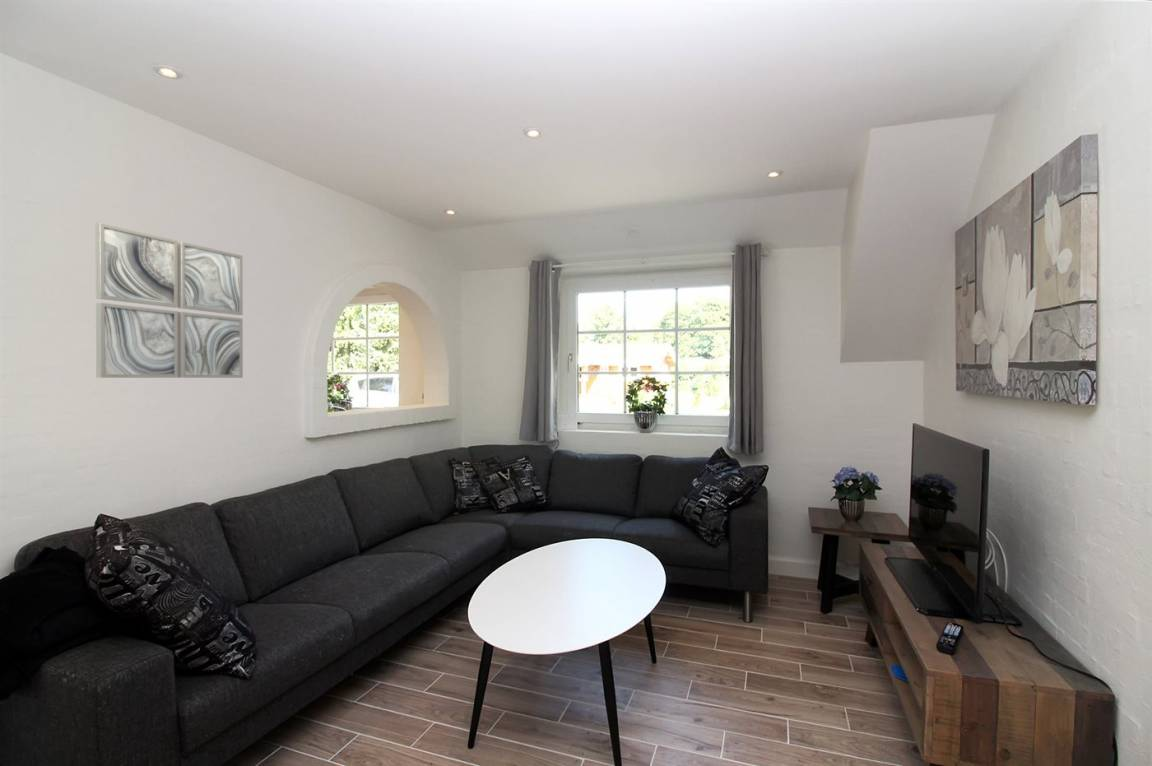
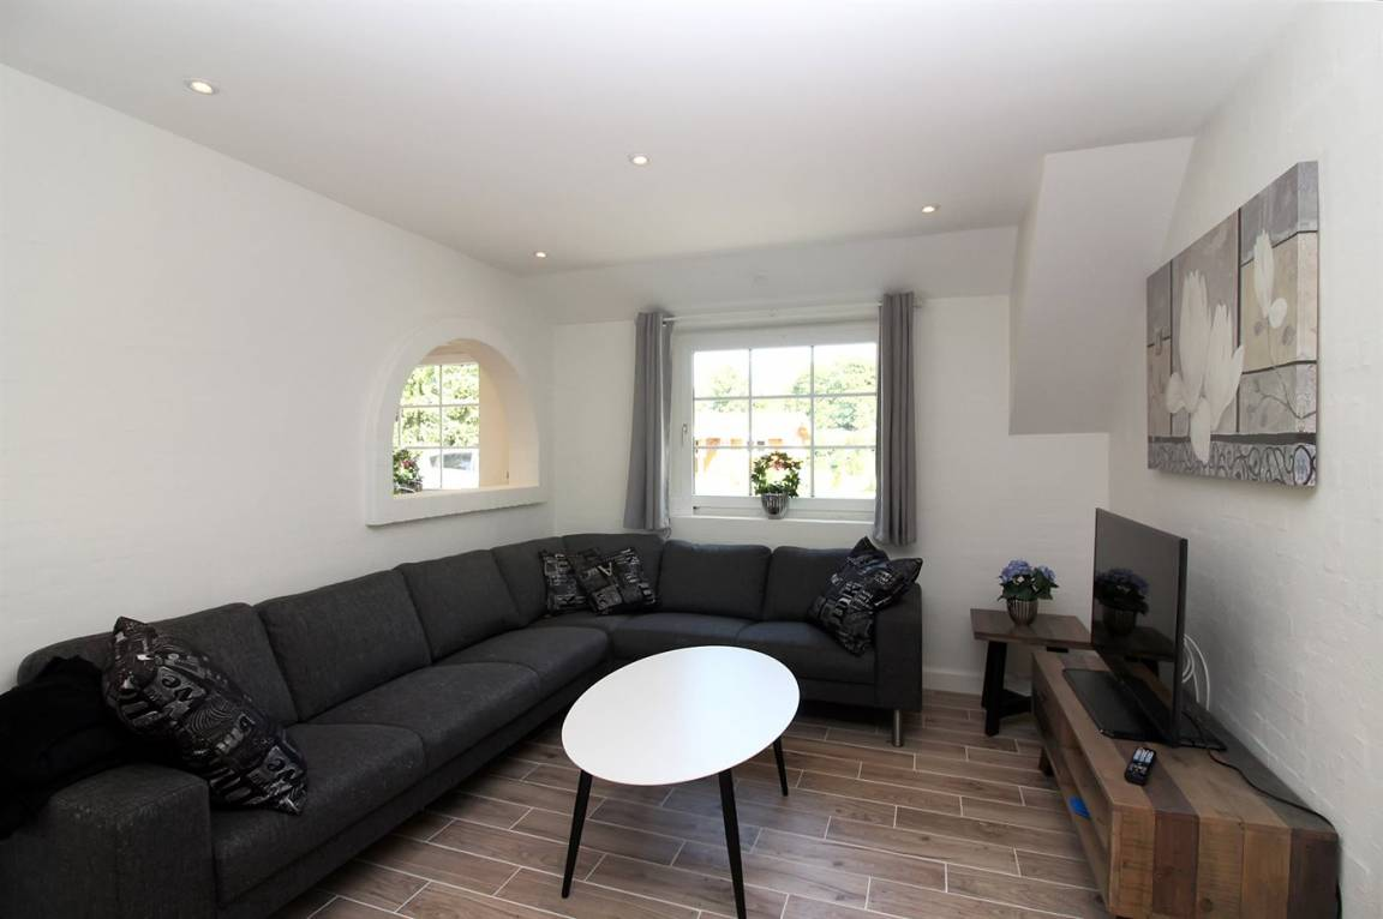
- wall art (177, 311)
